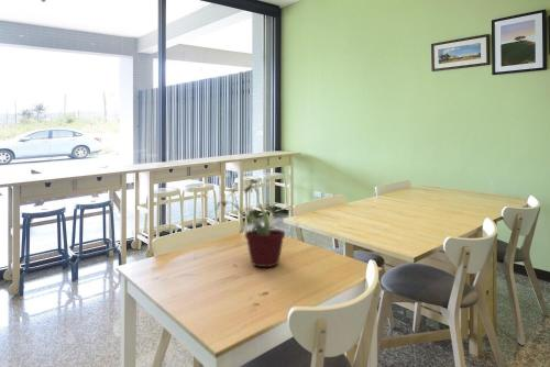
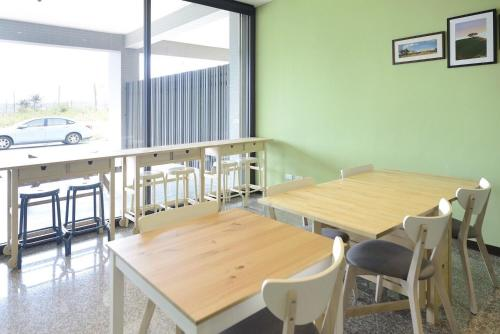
- potted plant (249, 221)
